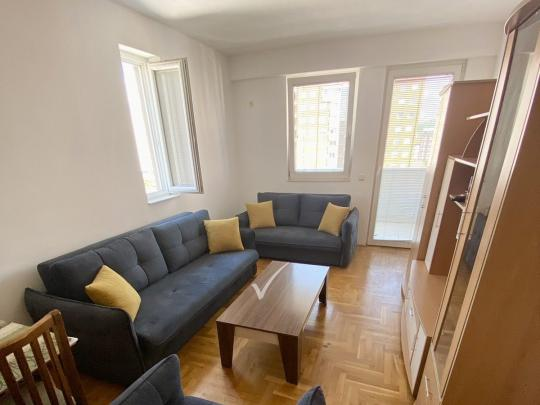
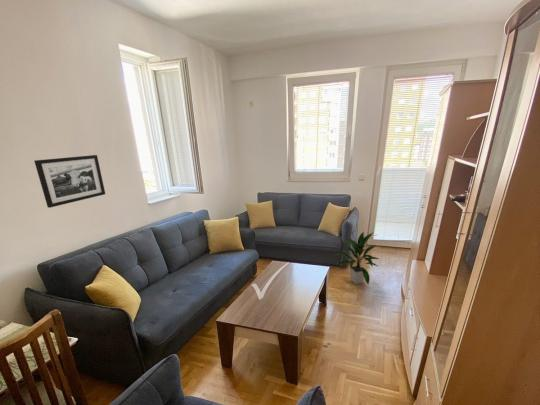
+ picture frame (74, 179)
+ indoor plant (358, 259)
